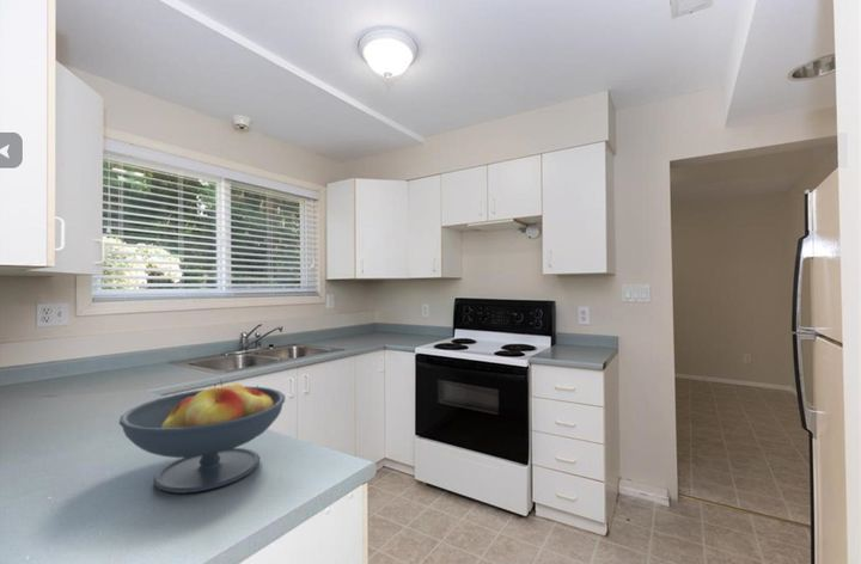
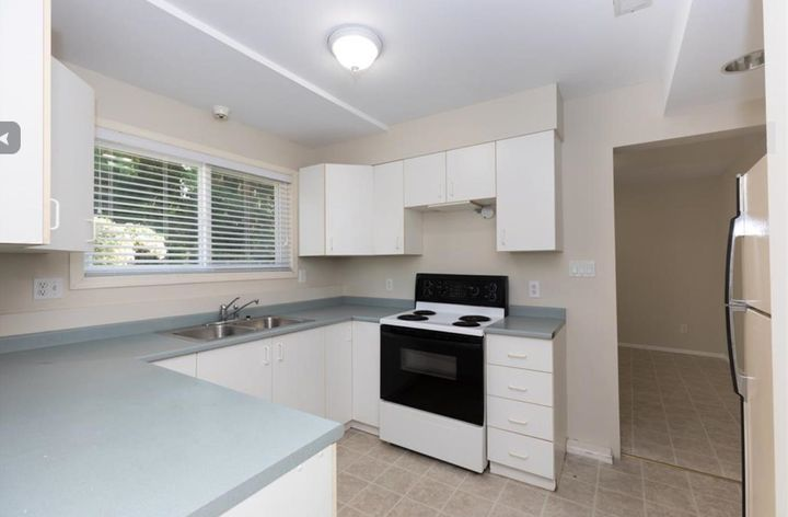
- fruit bowl (209, 425)
